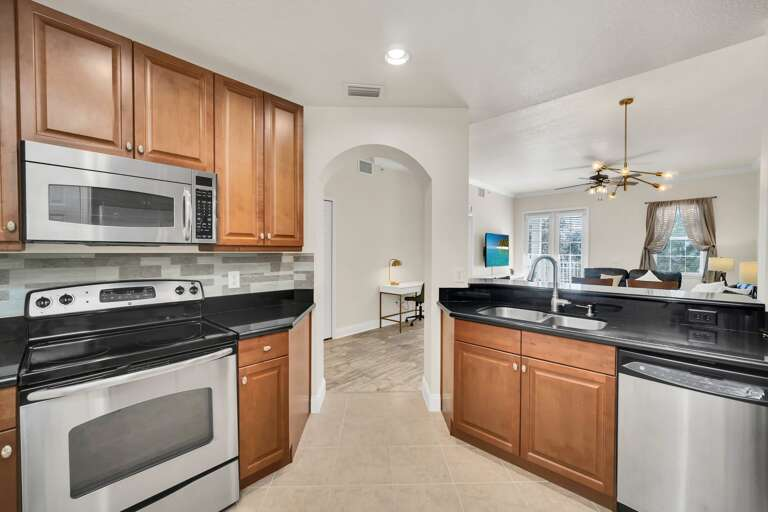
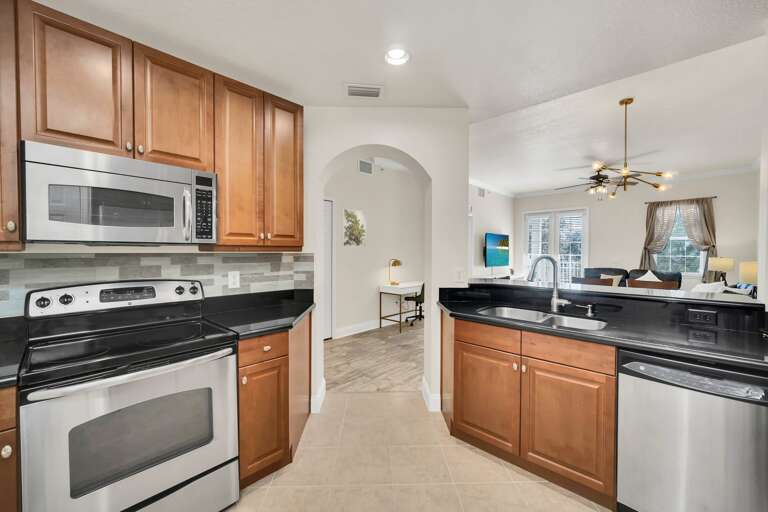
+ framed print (354, 228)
